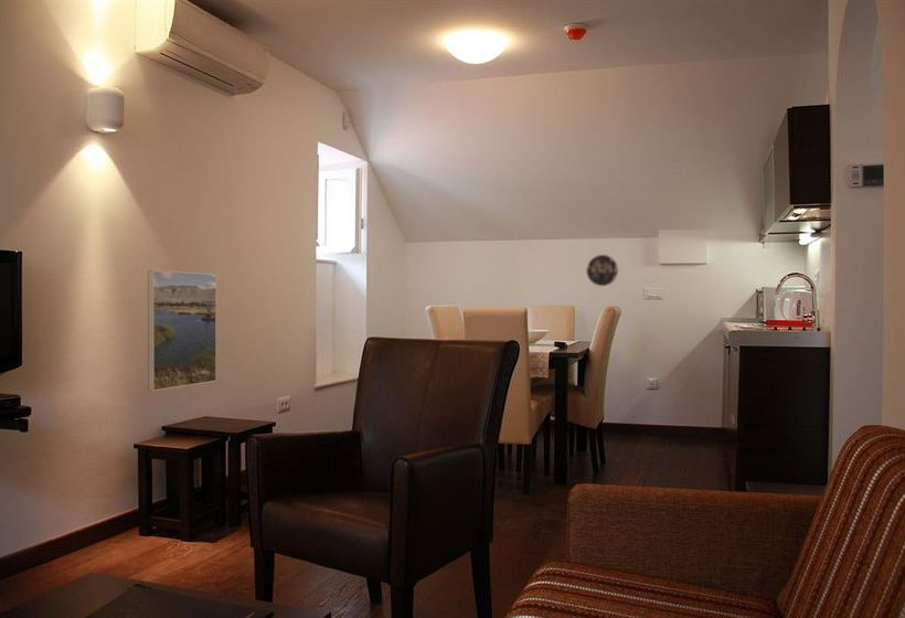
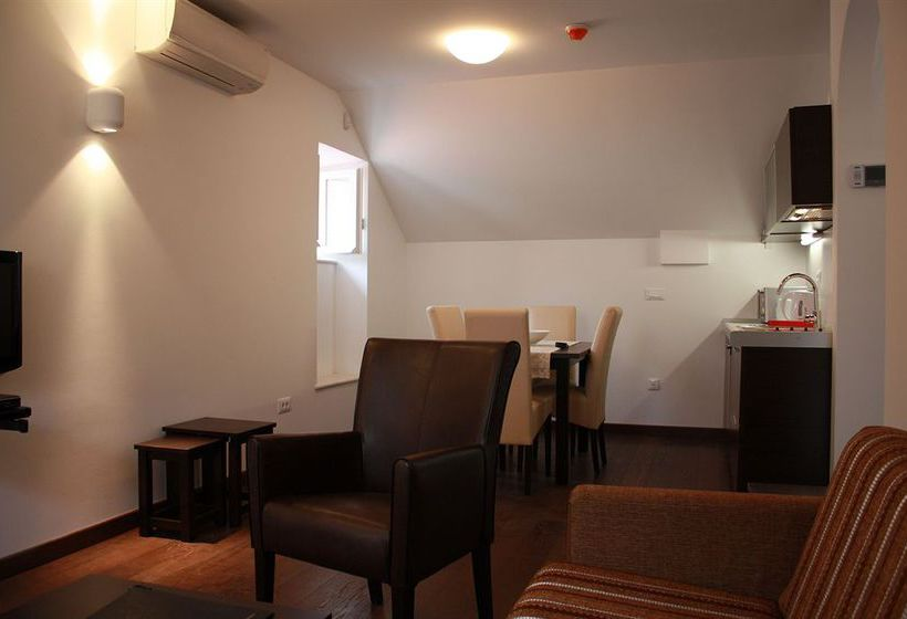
- plate (601, 270)
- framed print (183, 329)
